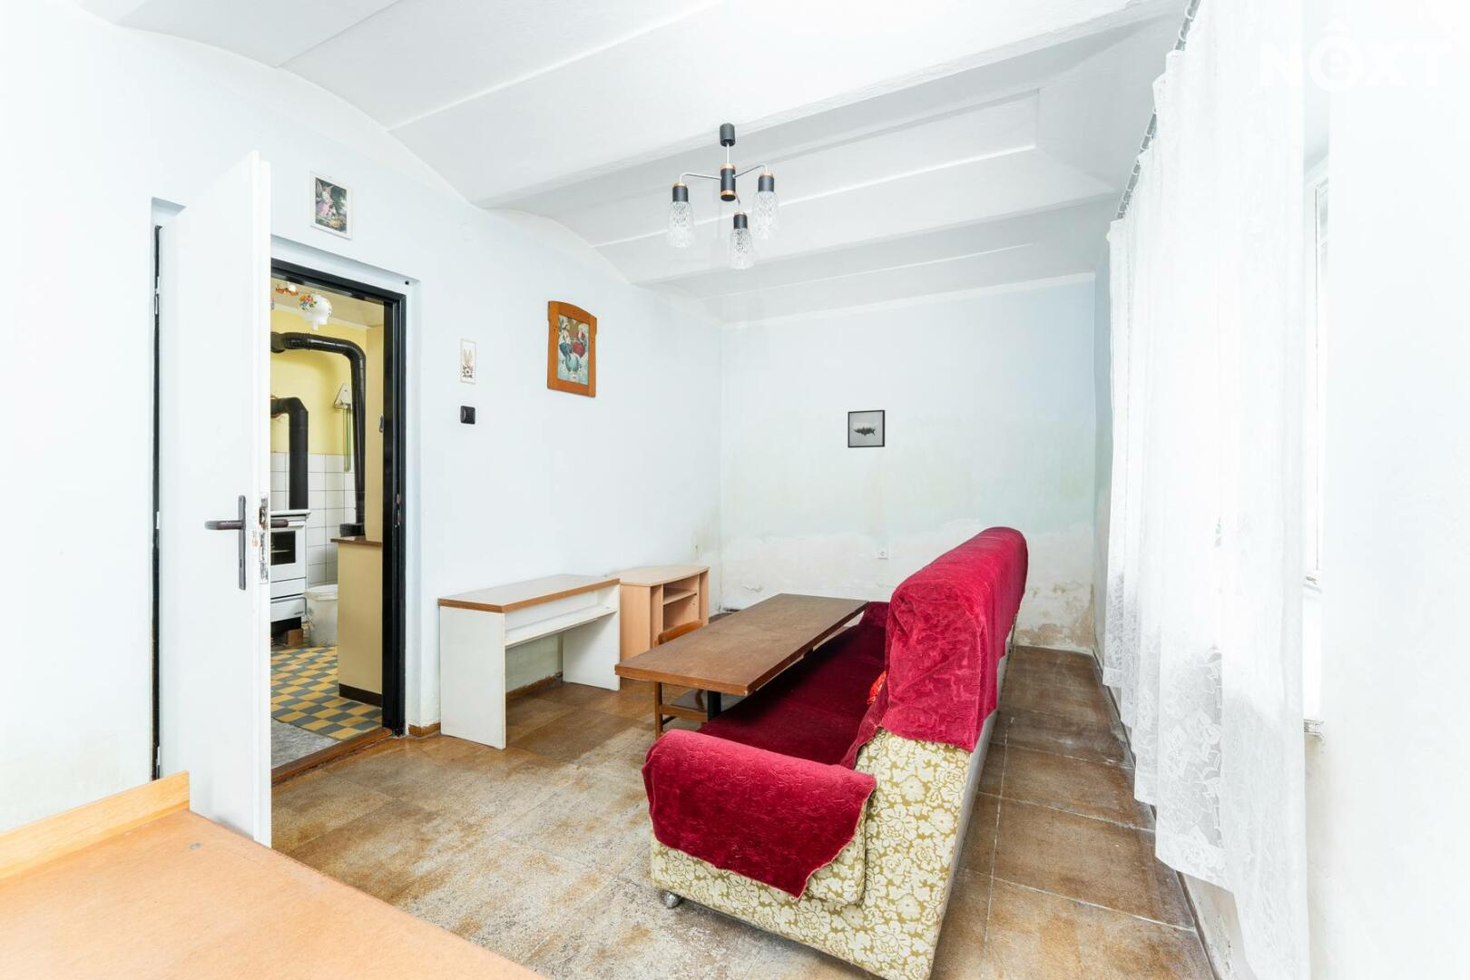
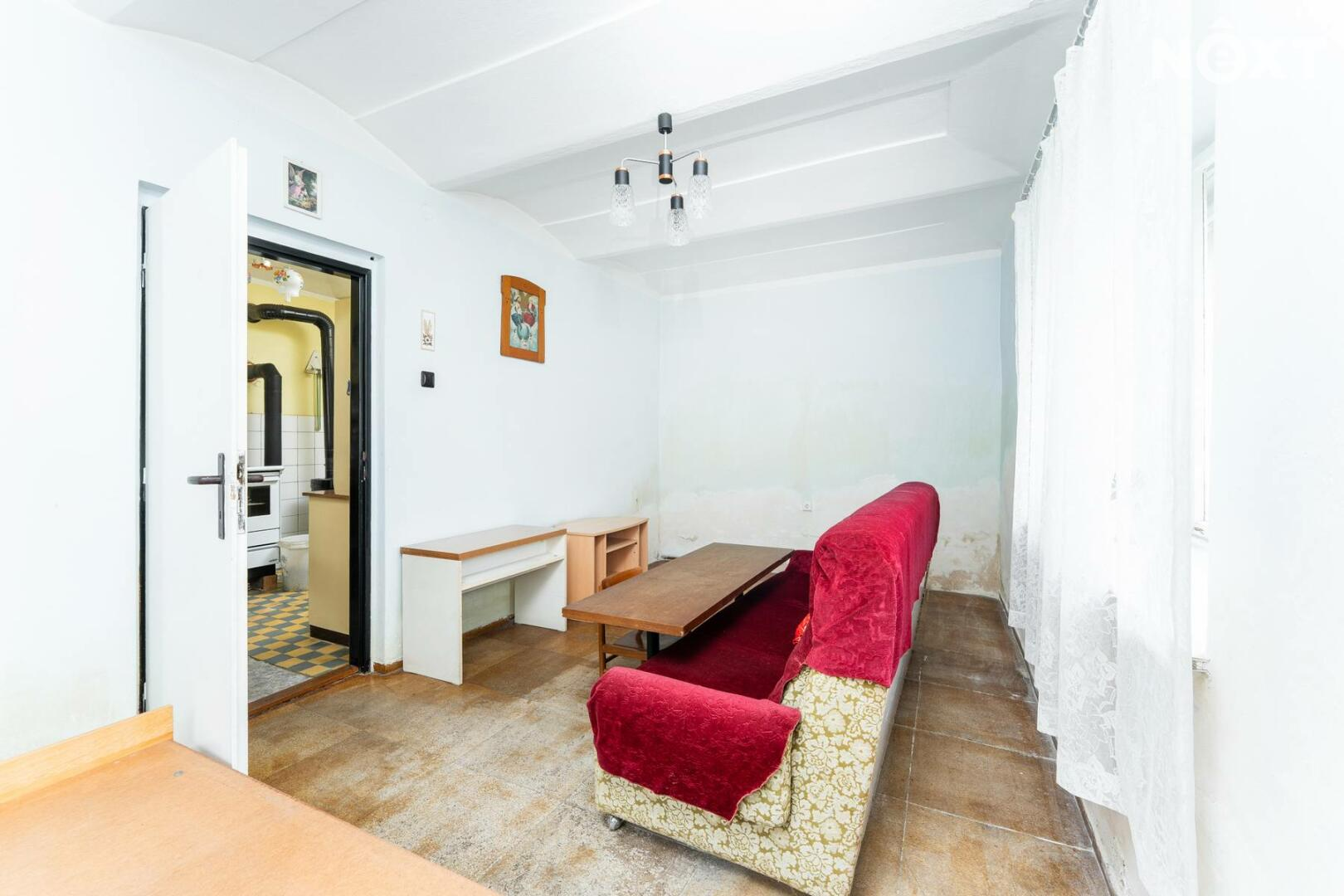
- wall art (865, 429)
